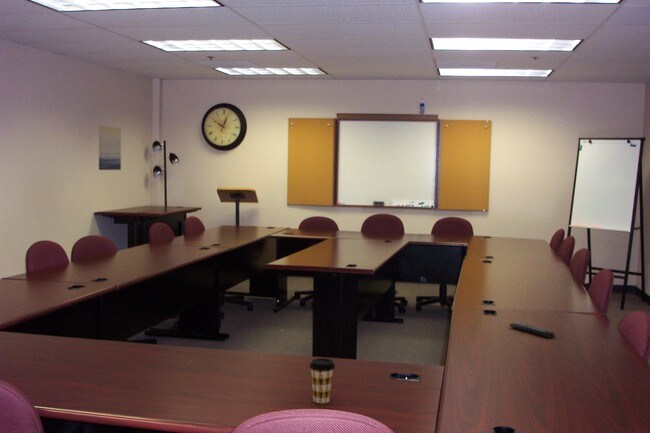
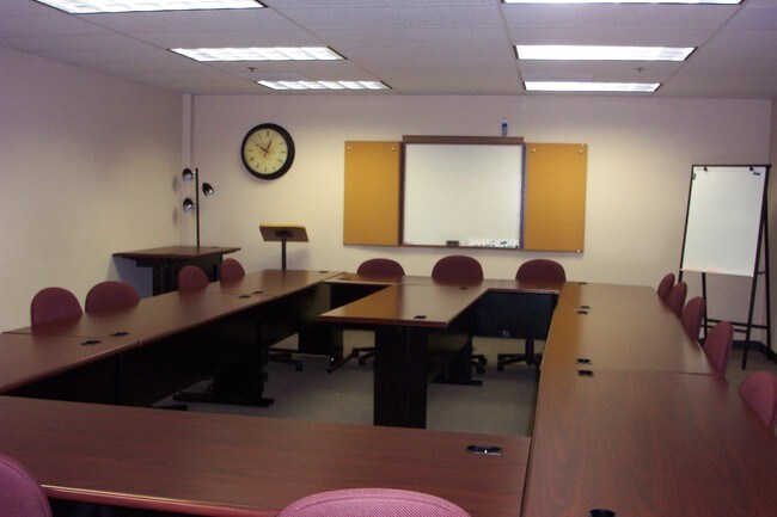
- wall art (110, 148)
- coffee cup (322, 380)
- remote control (531, 329)
